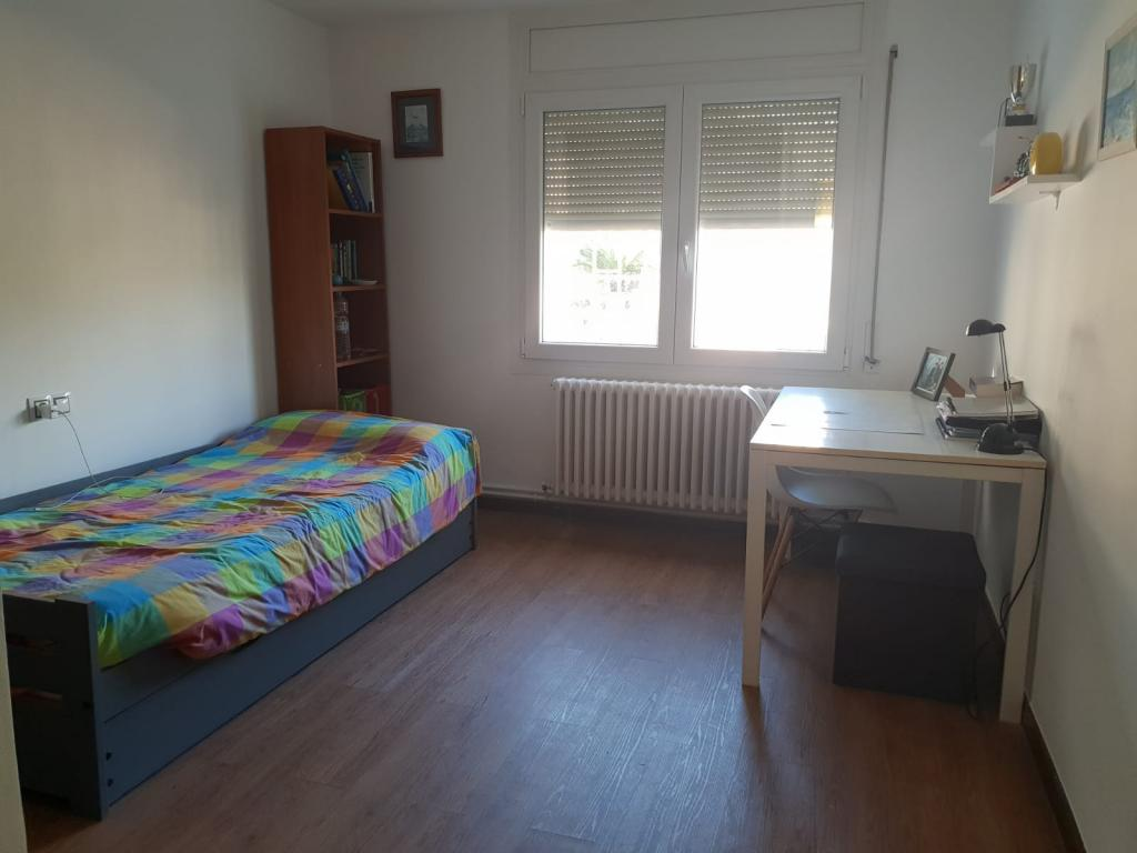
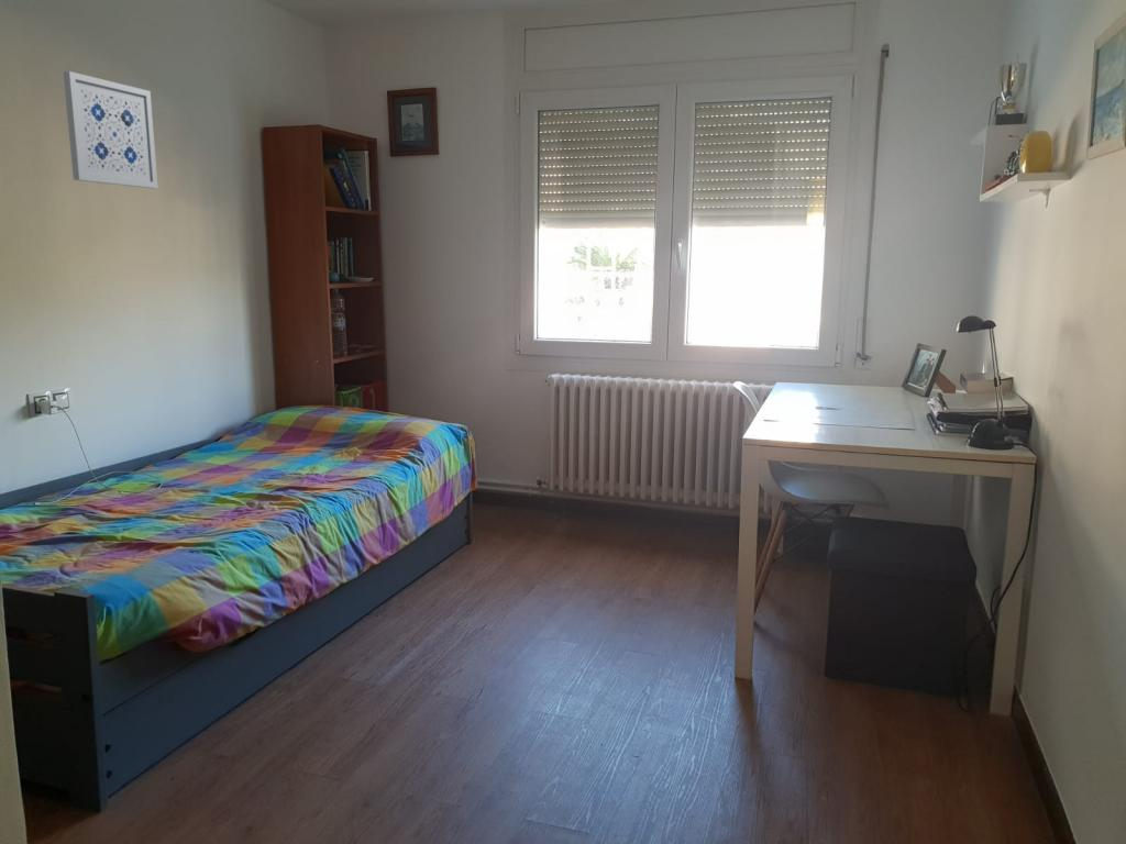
+ wall art (113, 133)
